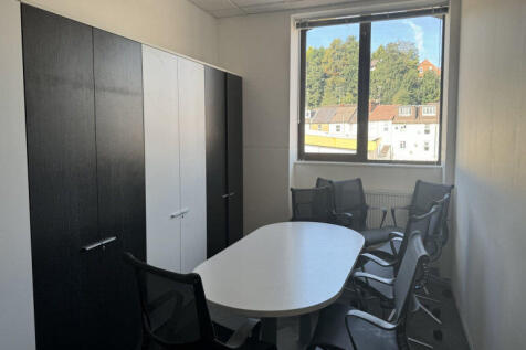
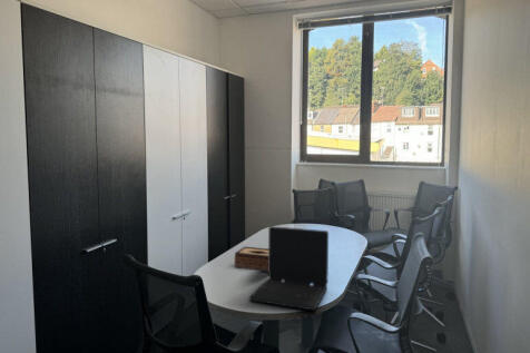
+ tissue box (257, 258)
+ laptop (289, 264)
